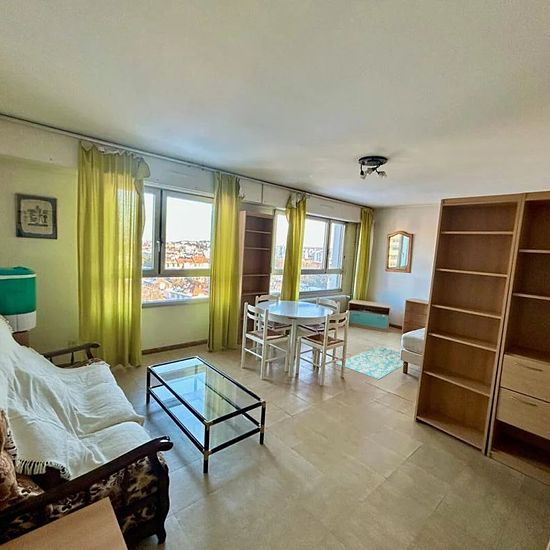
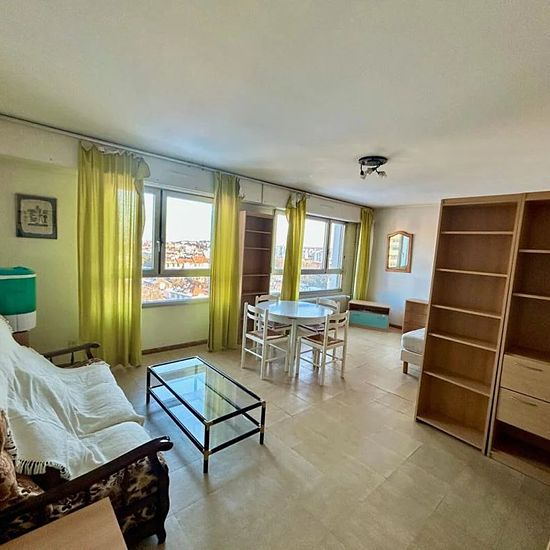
- rug (378, 360)
